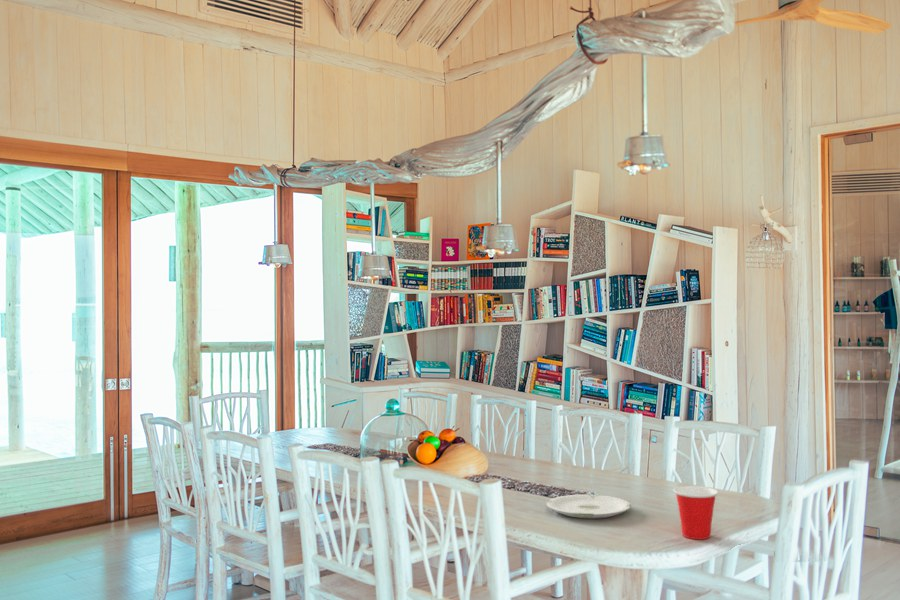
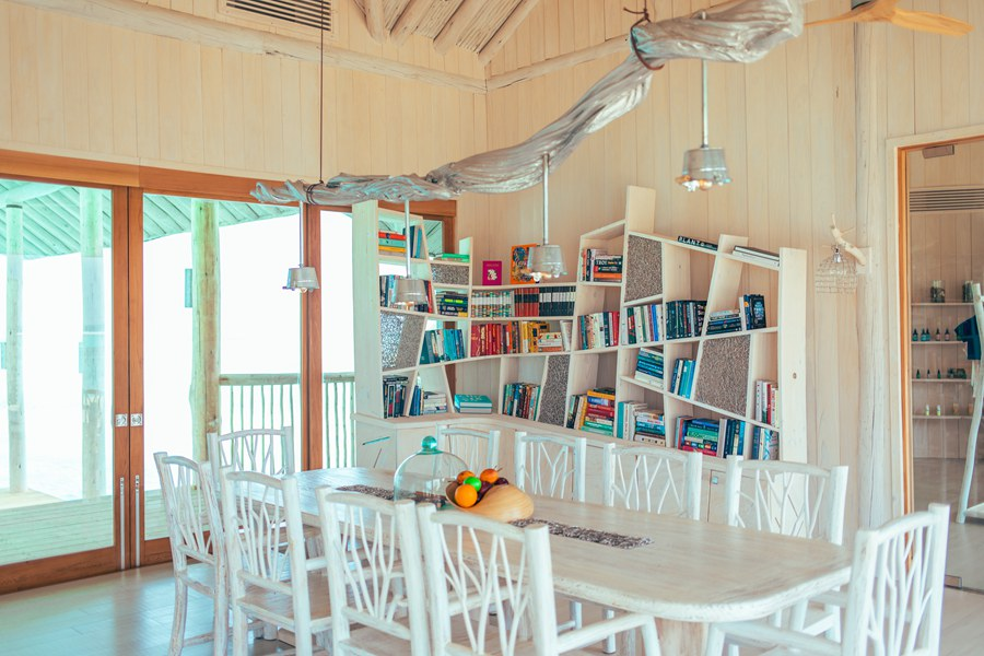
- cup (696, 513)
- plate (588, 507)
